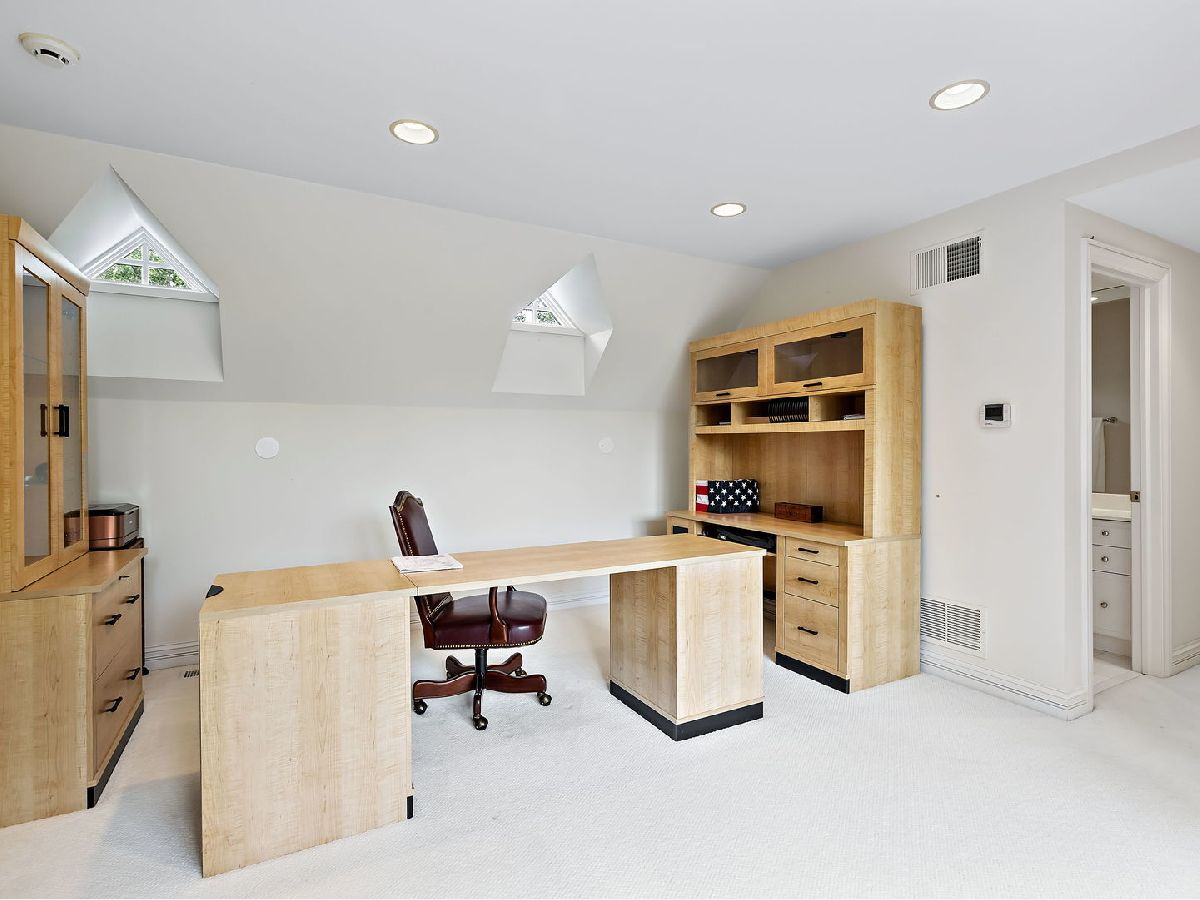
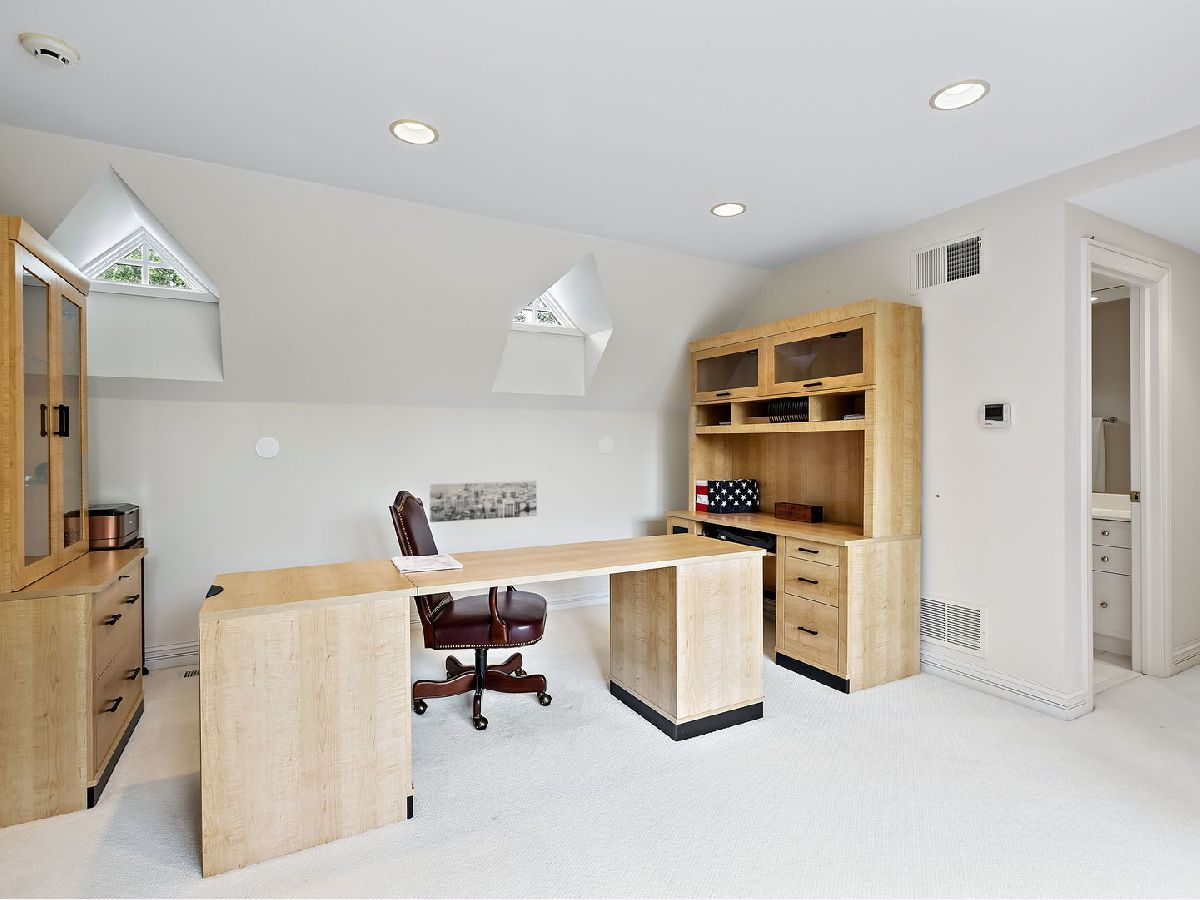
+ wall art (485, 500)
